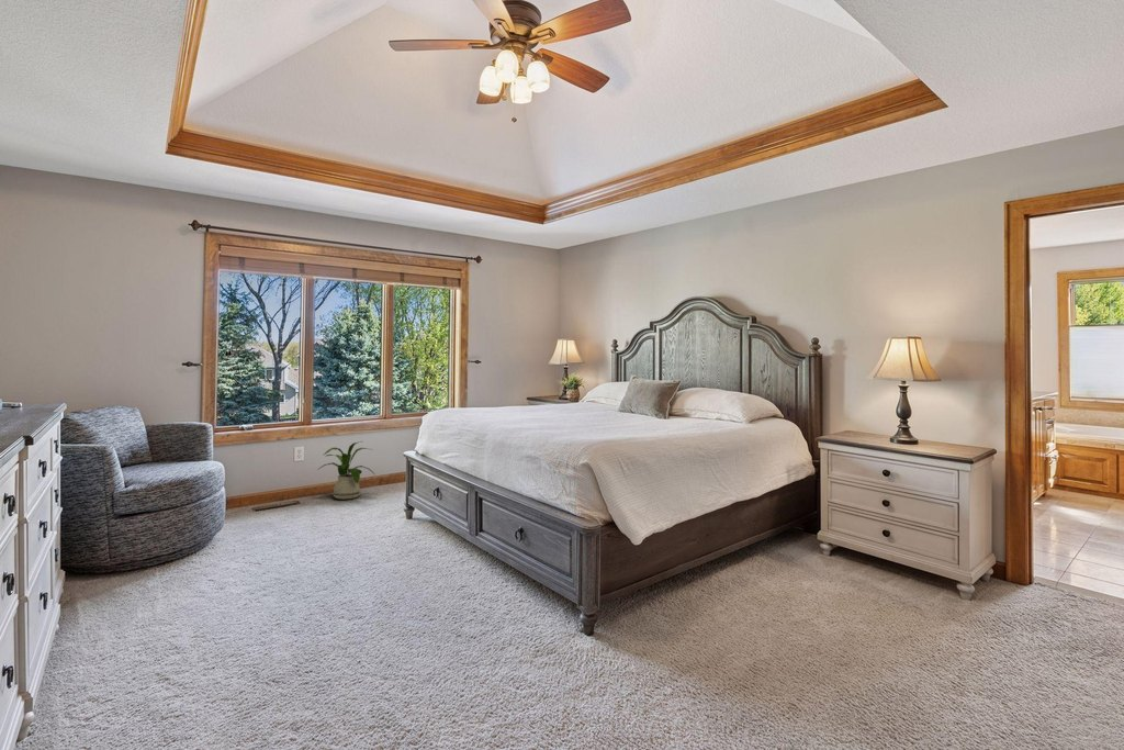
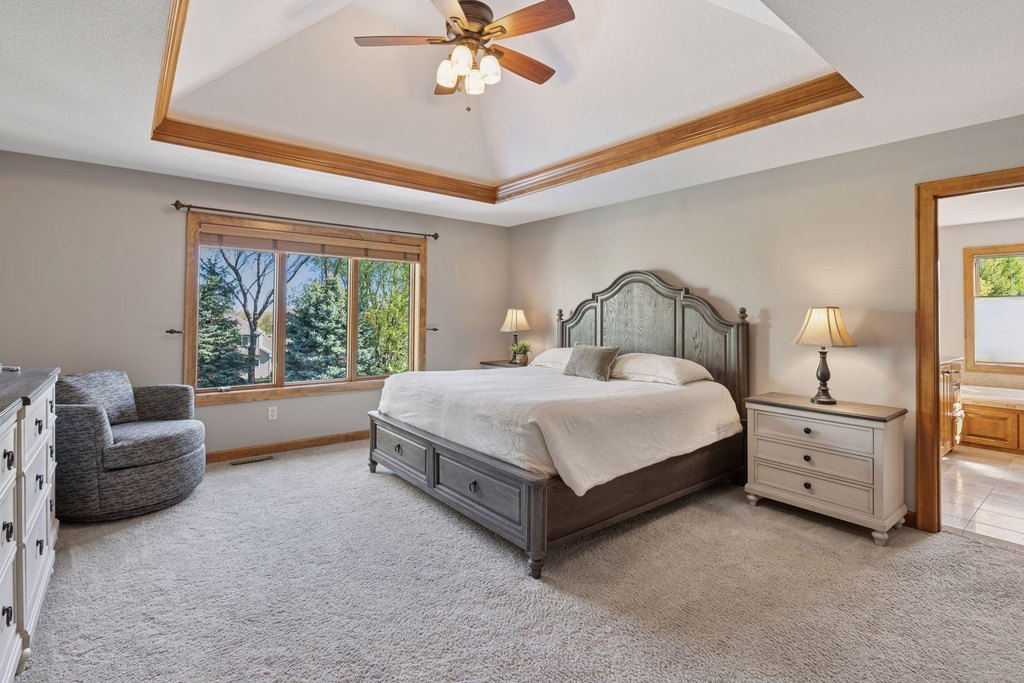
- house plant (347, 467)
